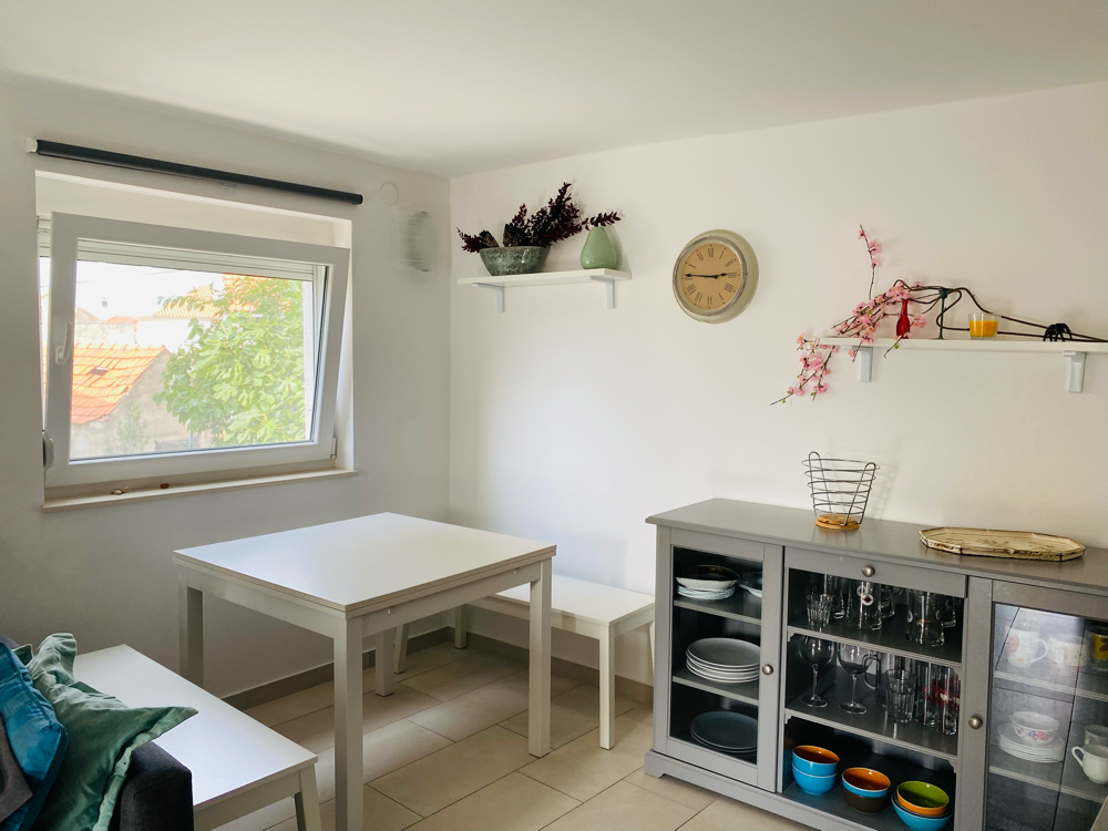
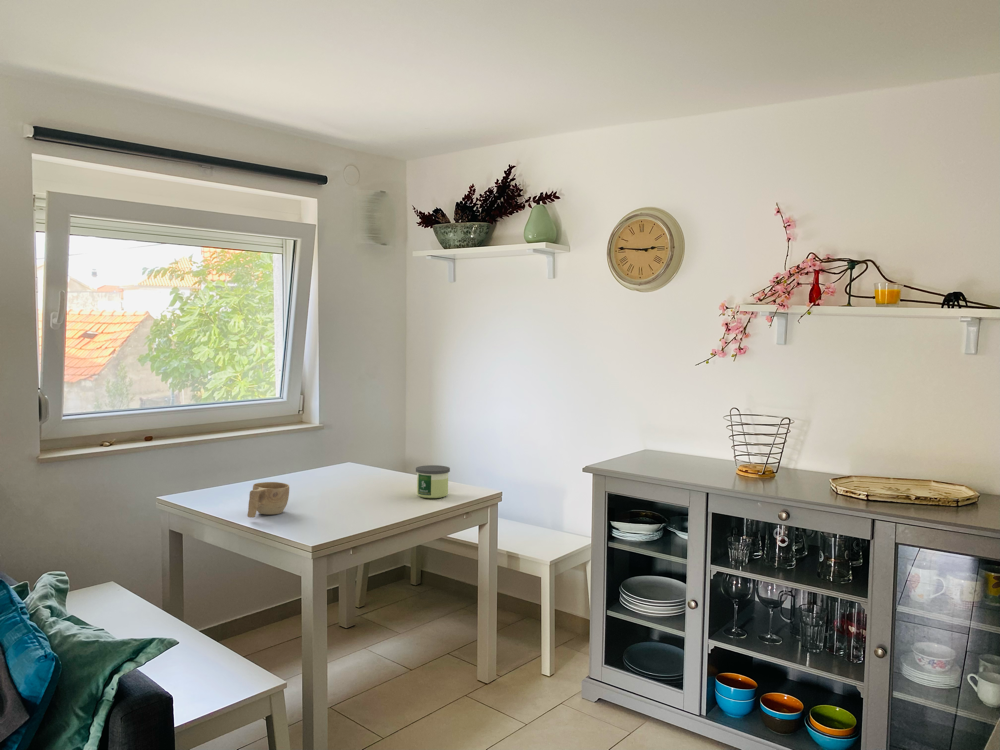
+ candle (432, 481)
+ cup (265, 500)
